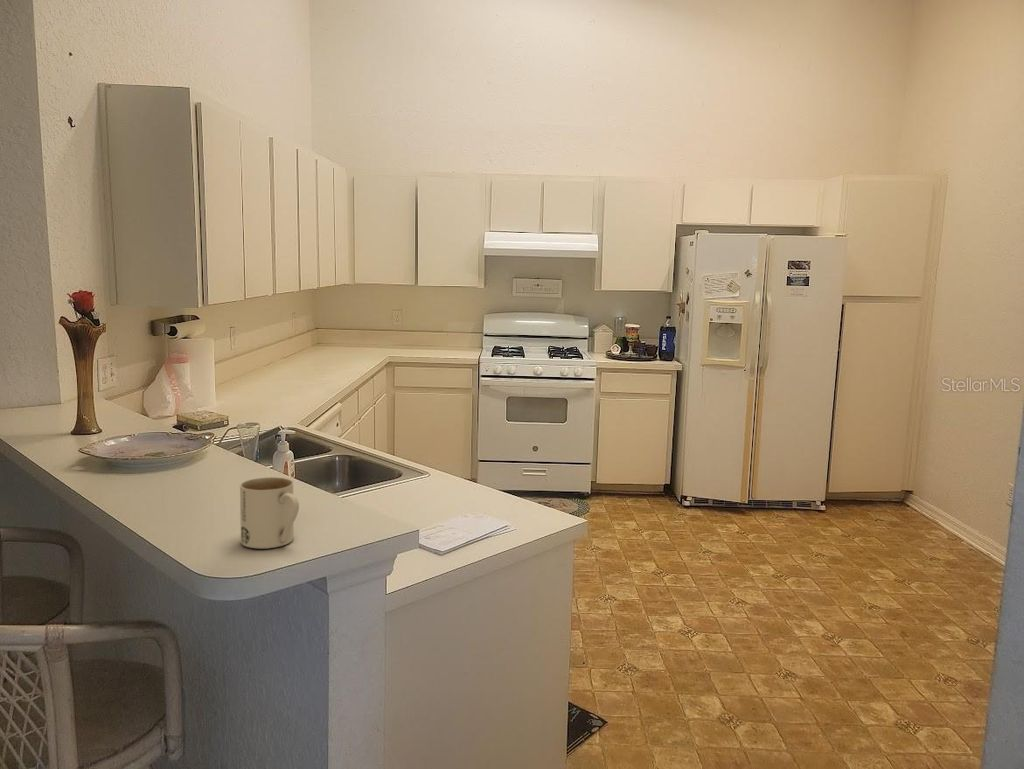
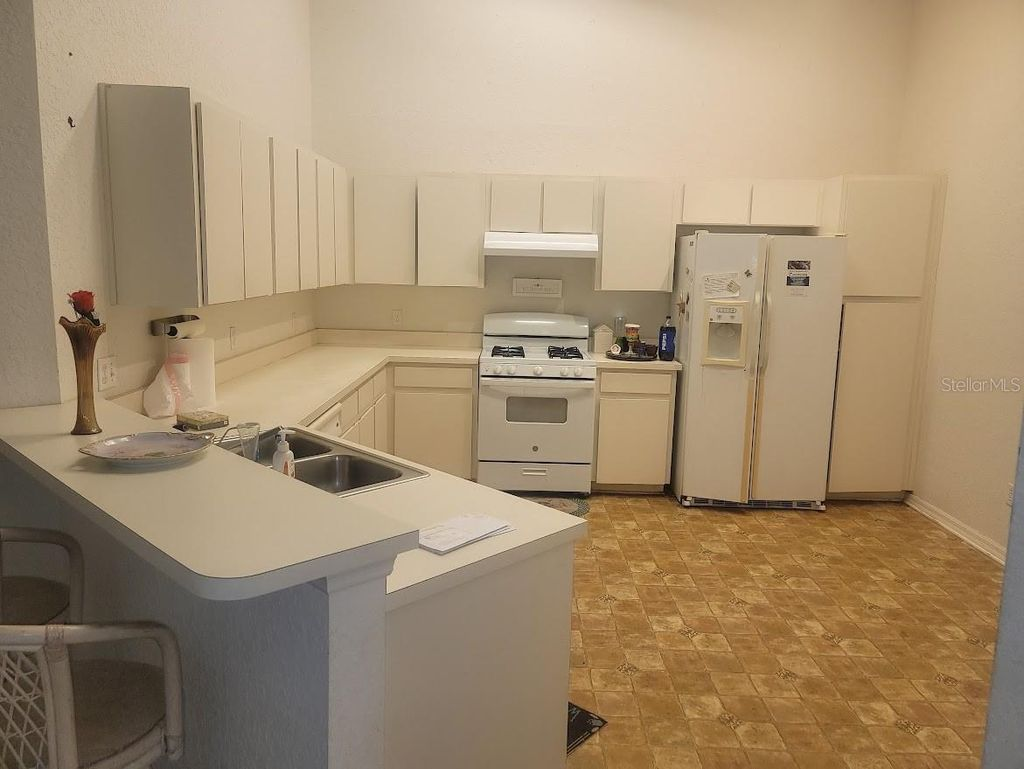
- mug (274, 514)
